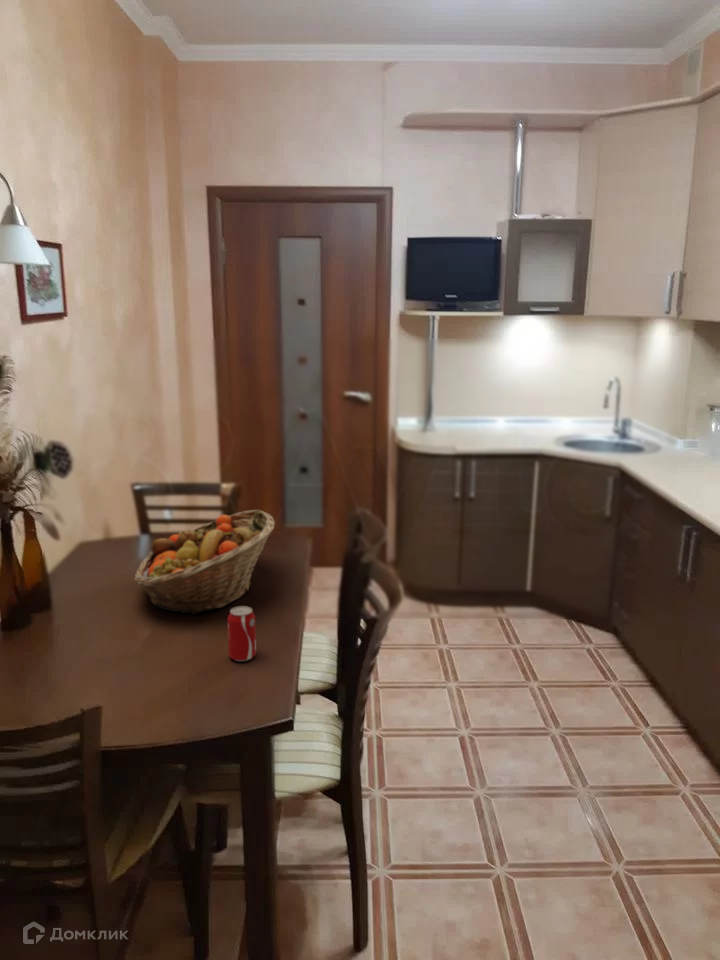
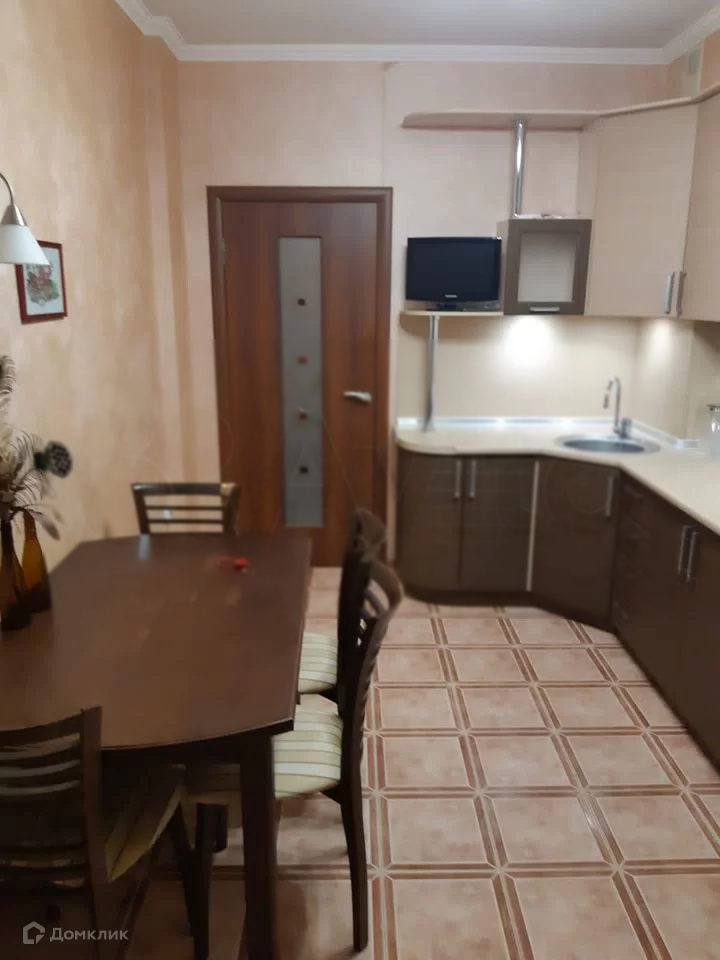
- beverage can (241, 633)
- fruit basket (207, 556)
